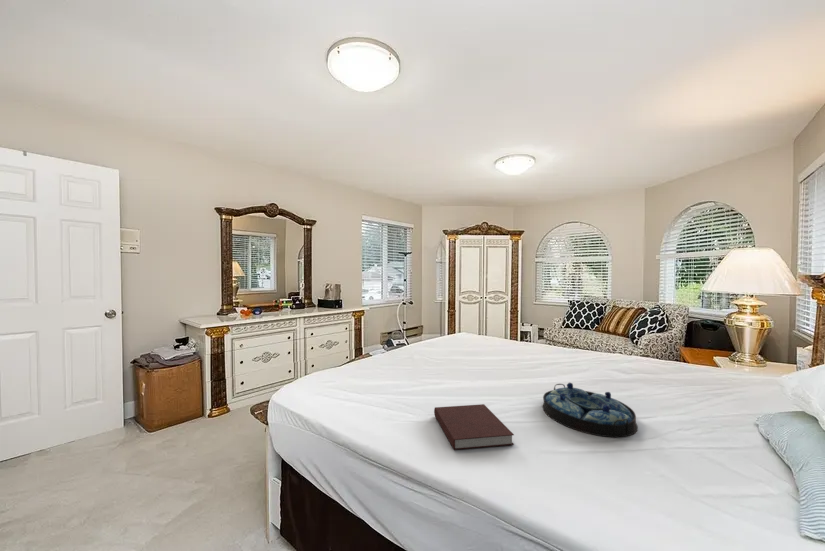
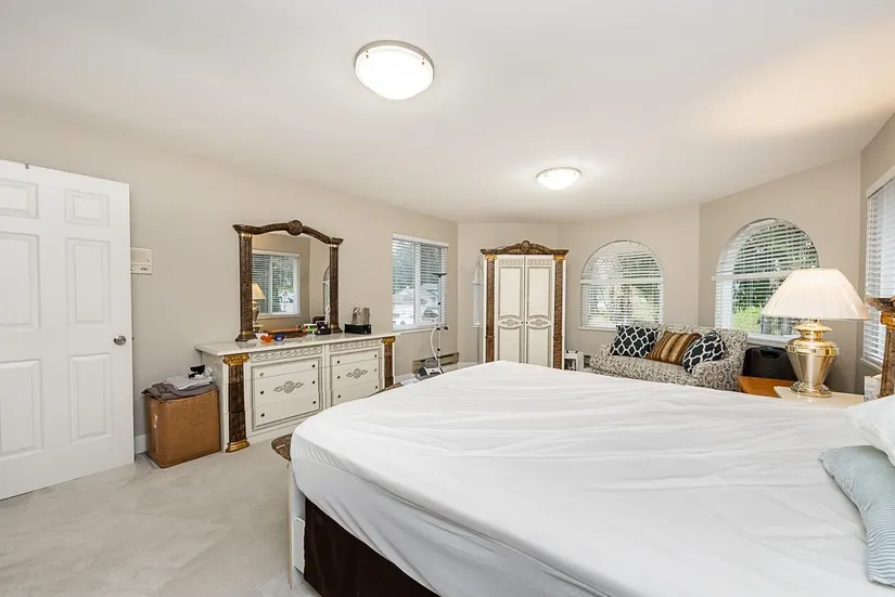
- notebook (470, 424)
- serving tray (586, 403)
